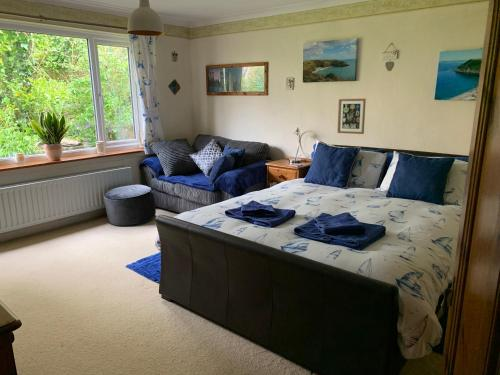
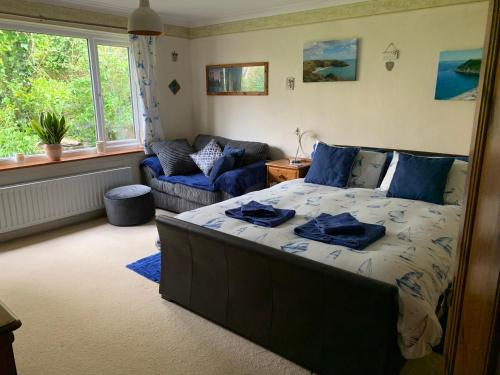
- wall art (351, 116)
